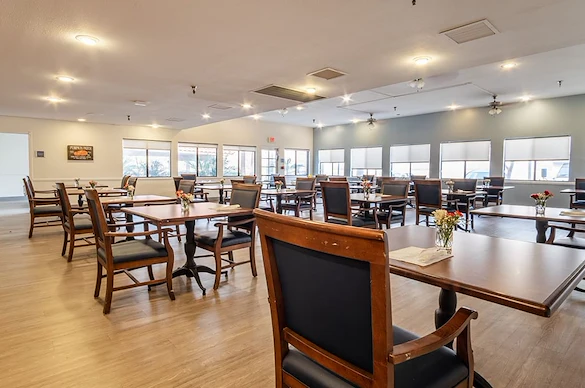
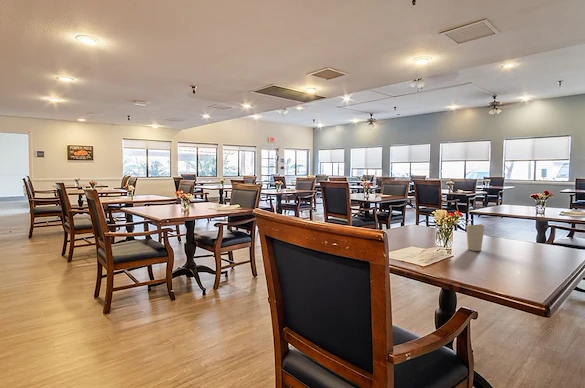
+ cup (474, 236)
